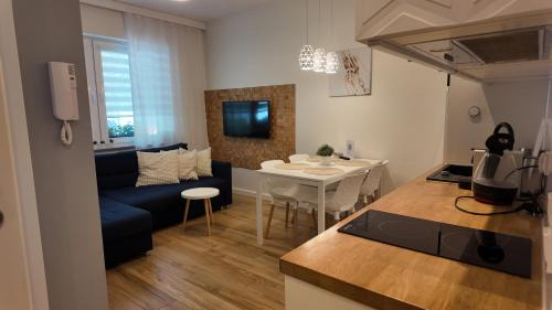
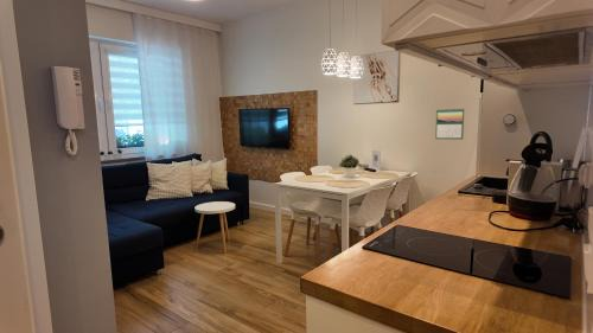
+ calendar (449, 123)
